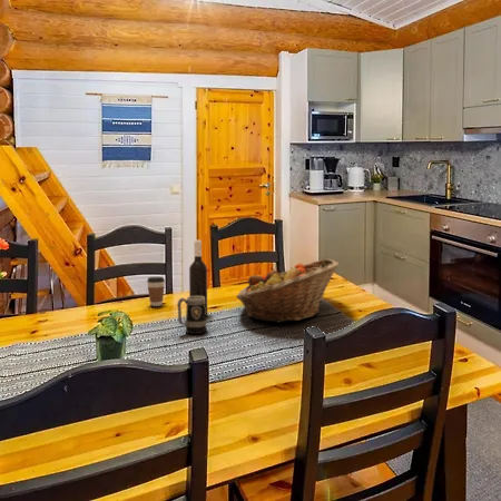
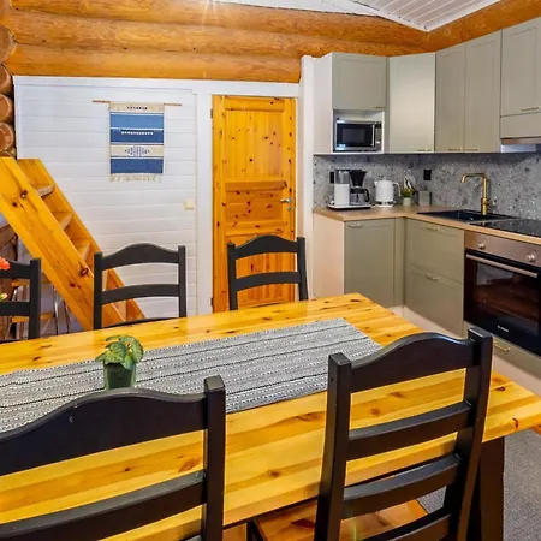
- fruit basket (287, 286)
- coffee cup (156, 291)
- mug (191, 314)
- wine bottle (198, 278)
